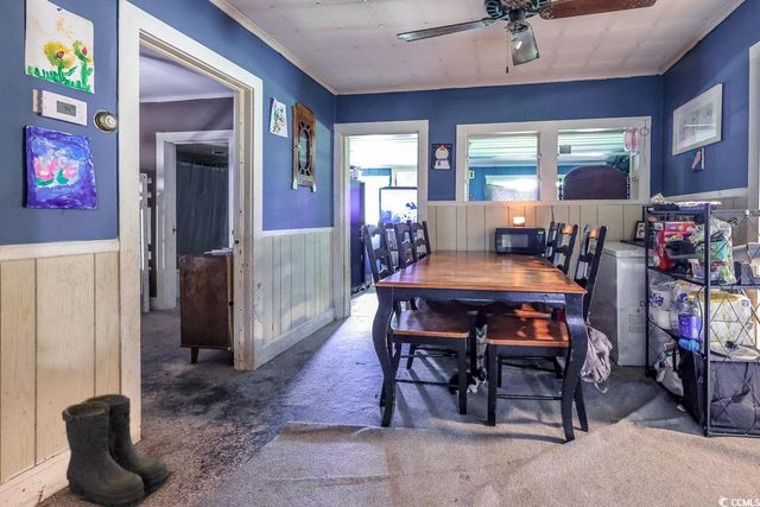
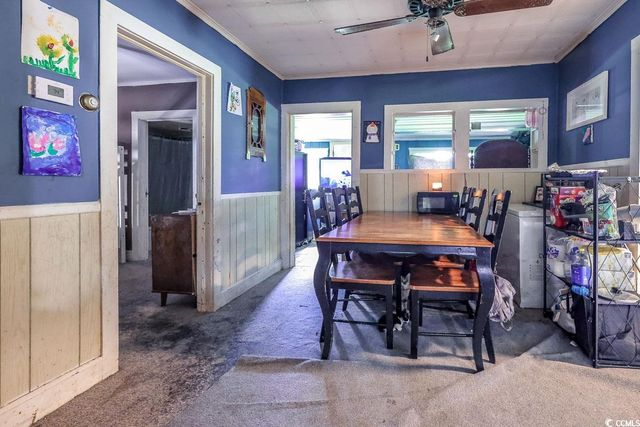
- boots (115, 445)
